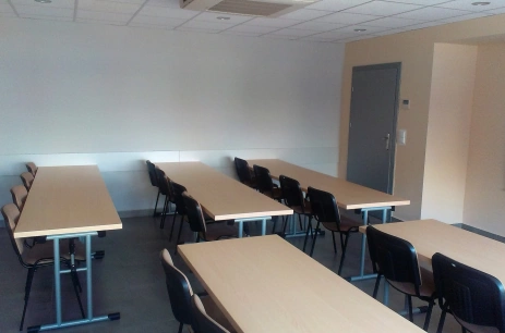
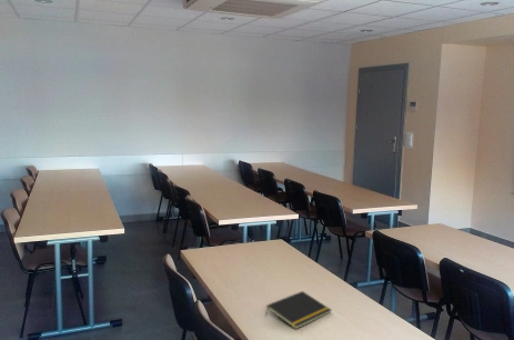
+ notepad (299, 308)
